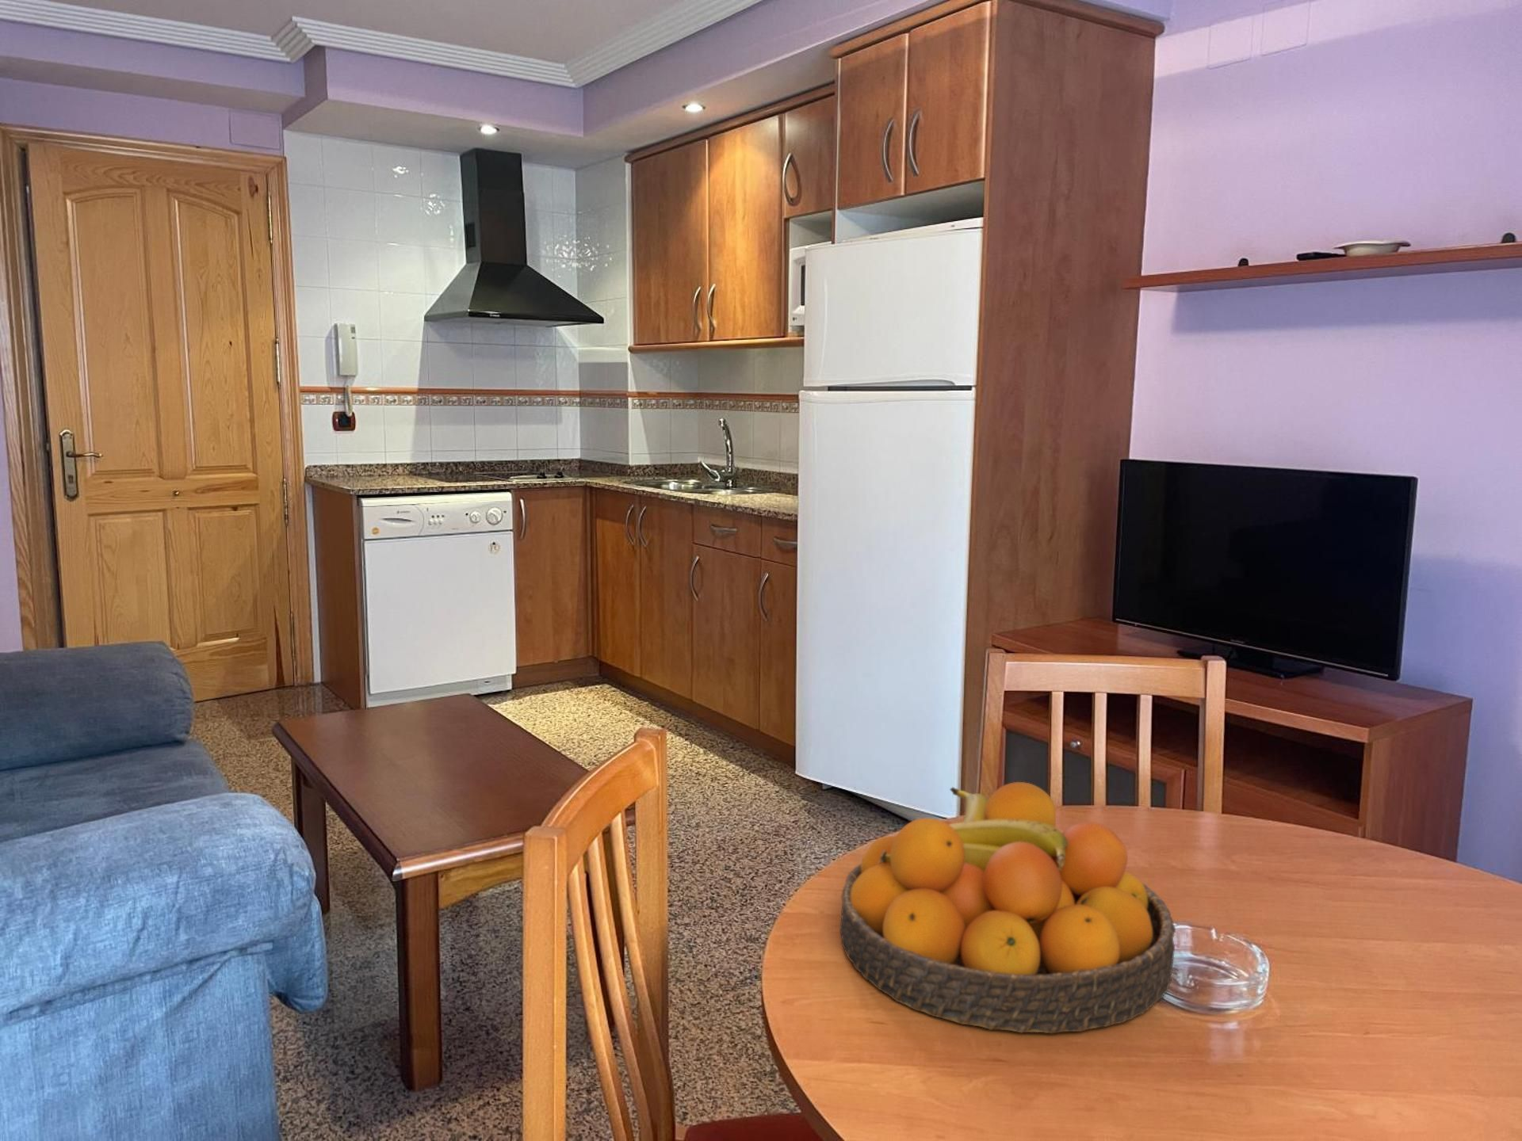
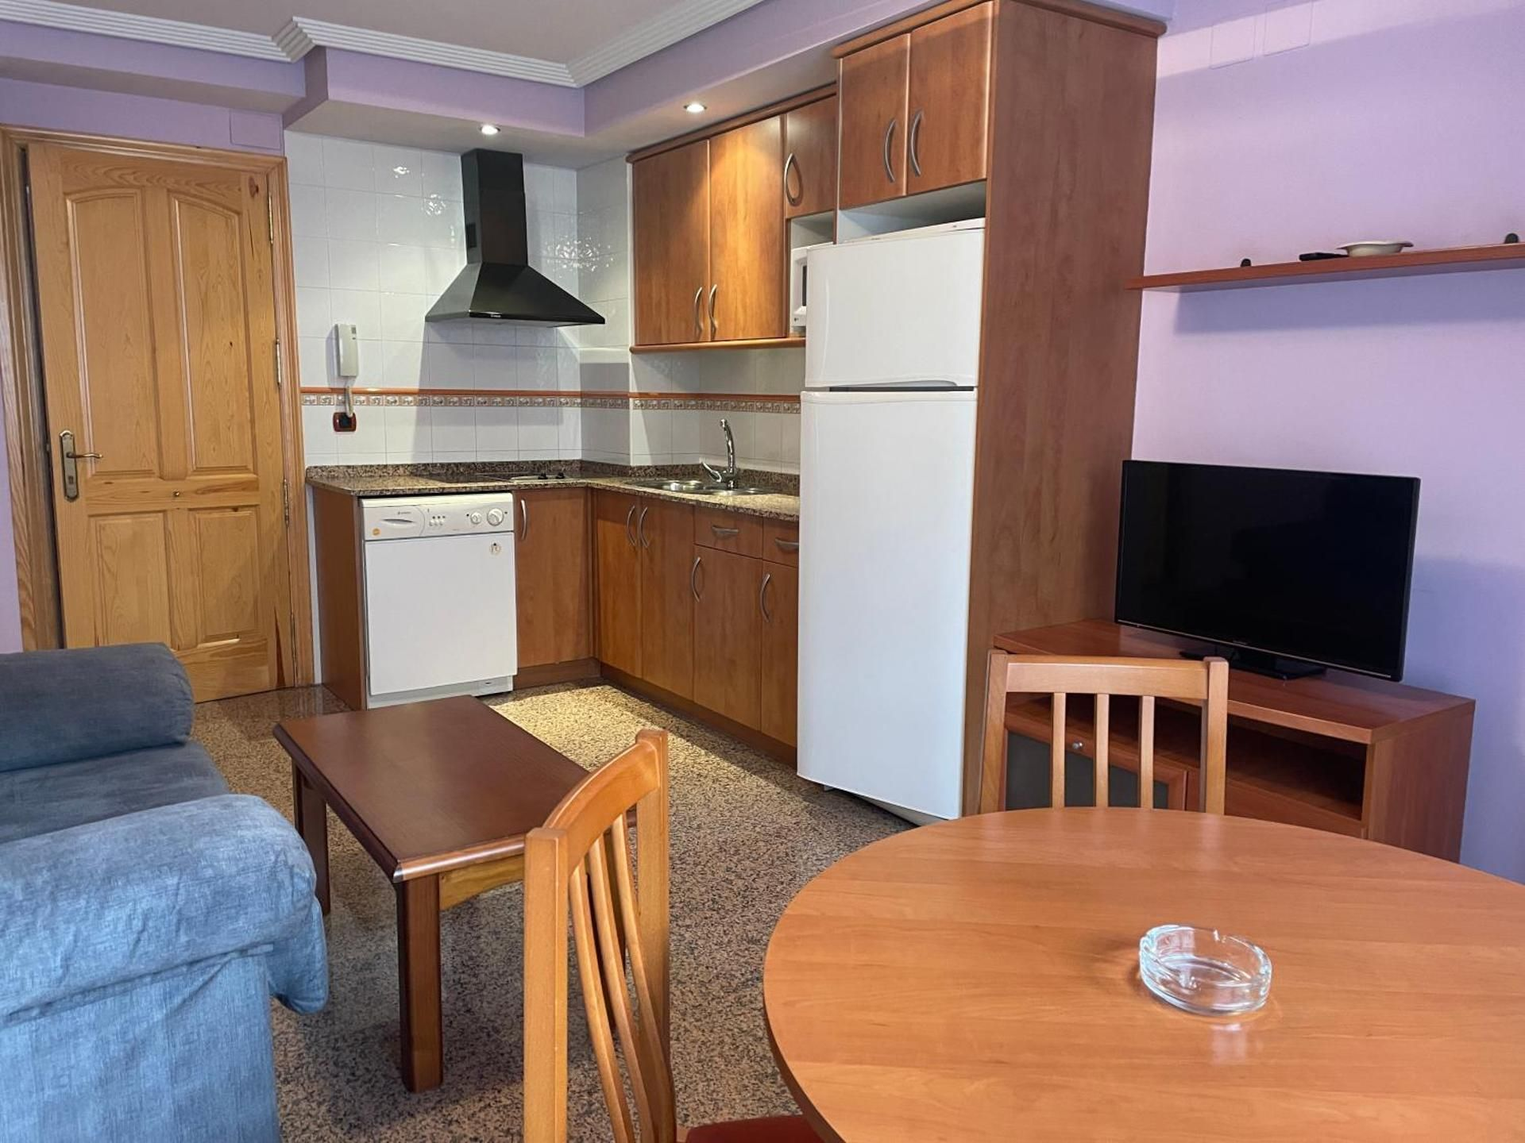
- fruit bowl (1003, 879)
